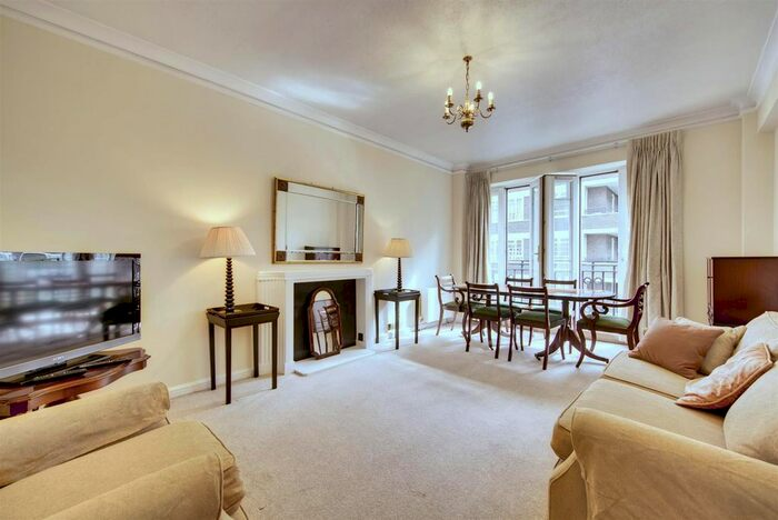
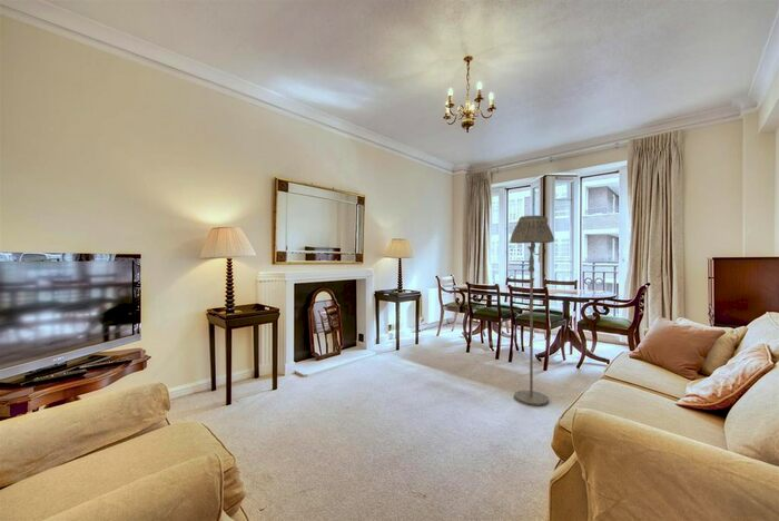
+ floor lamp (531, 307)
